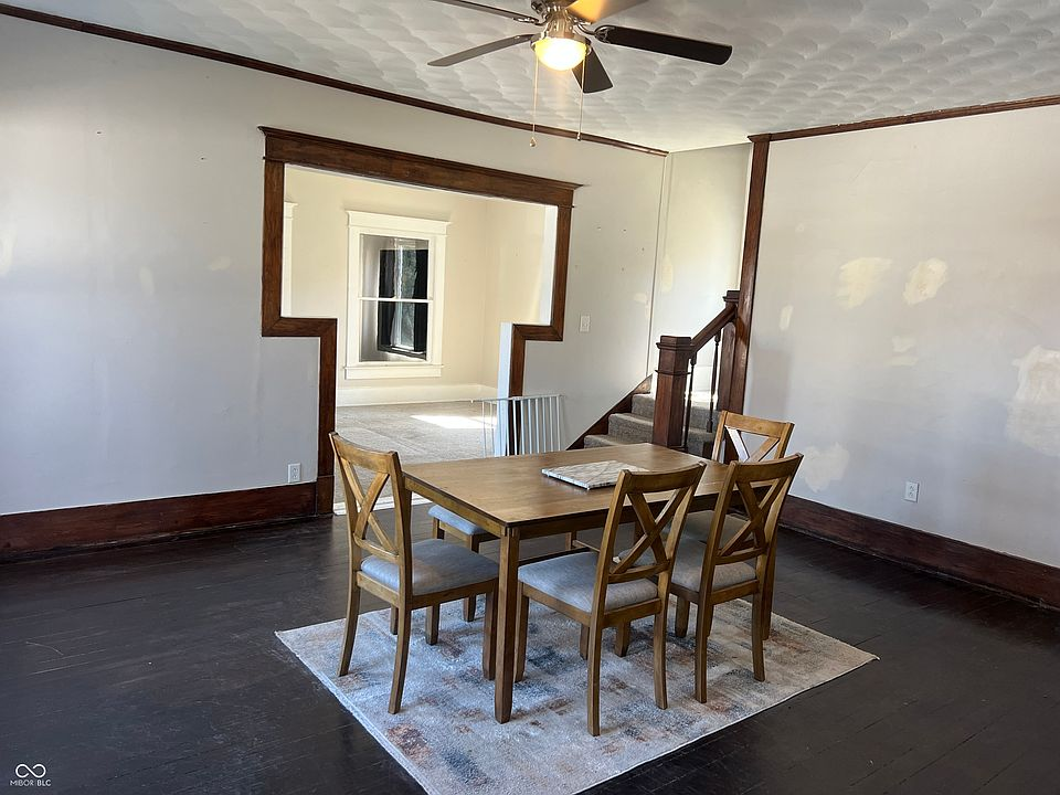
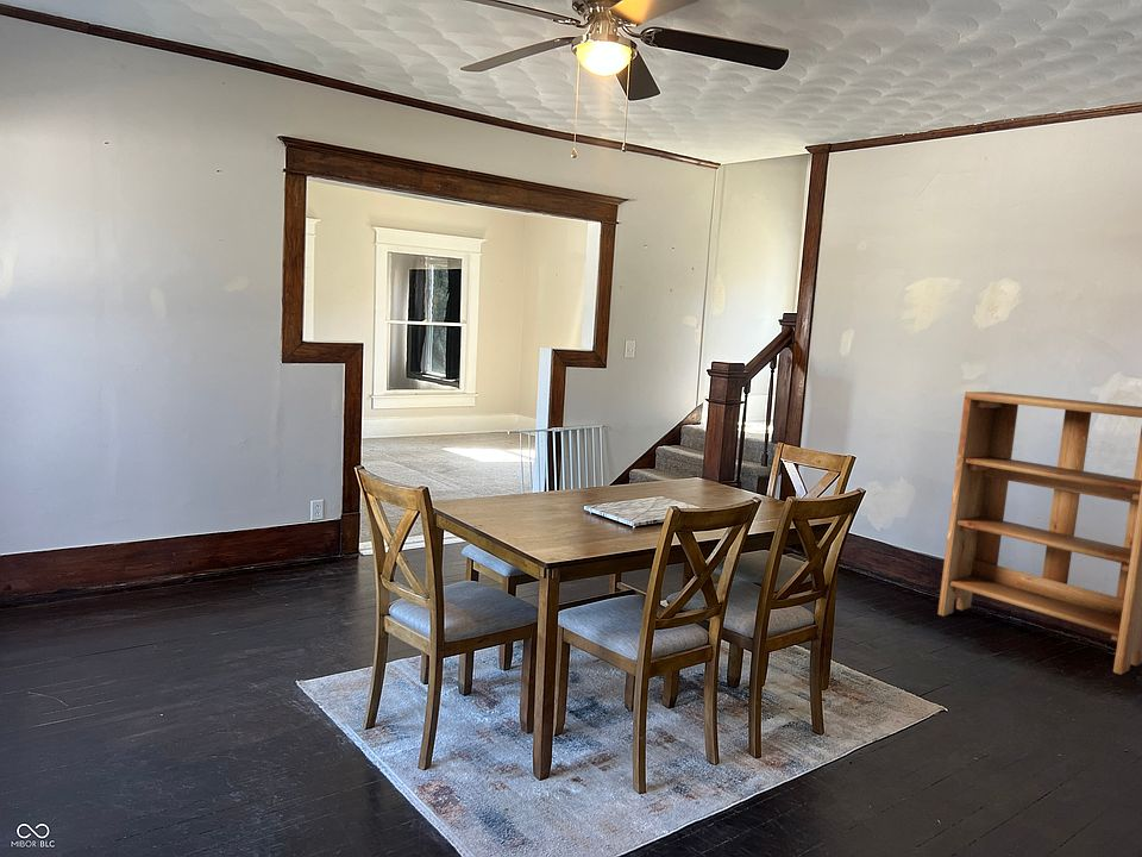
+ bookshelf (1050, 520)
